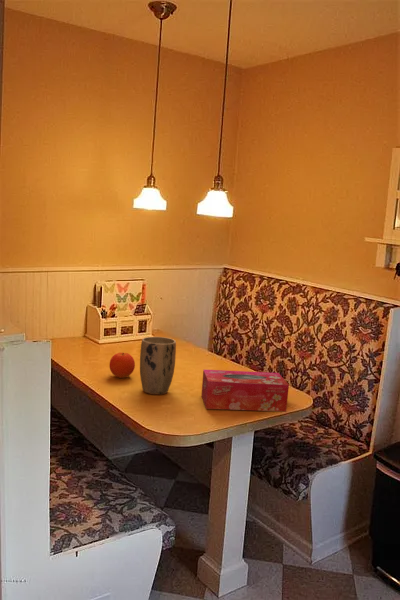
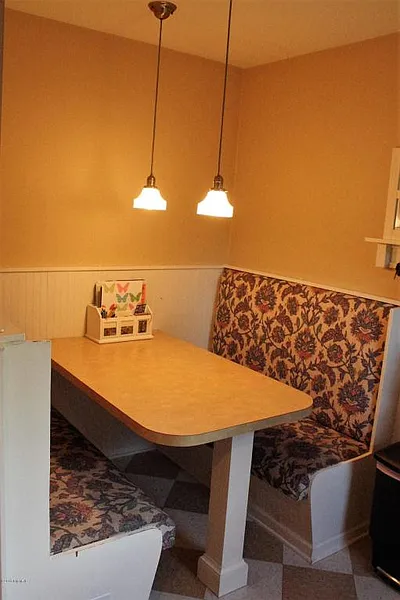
- tissue box (243, 390)
- plant pot (157, 365)
- fruit (122, 364)
